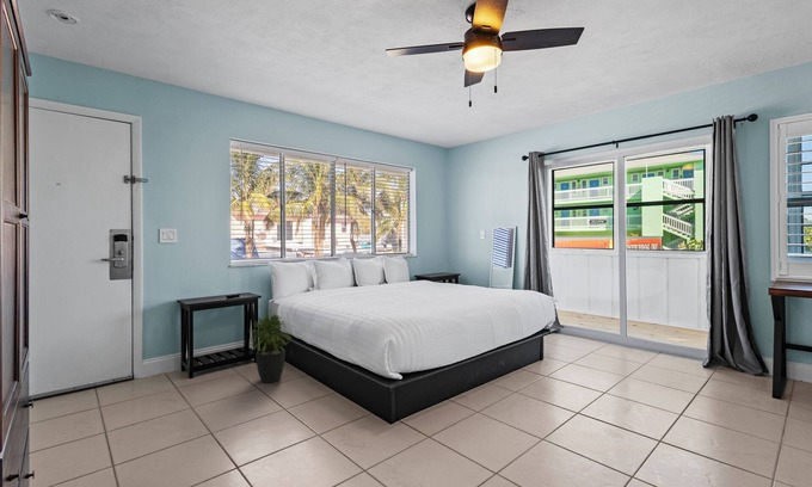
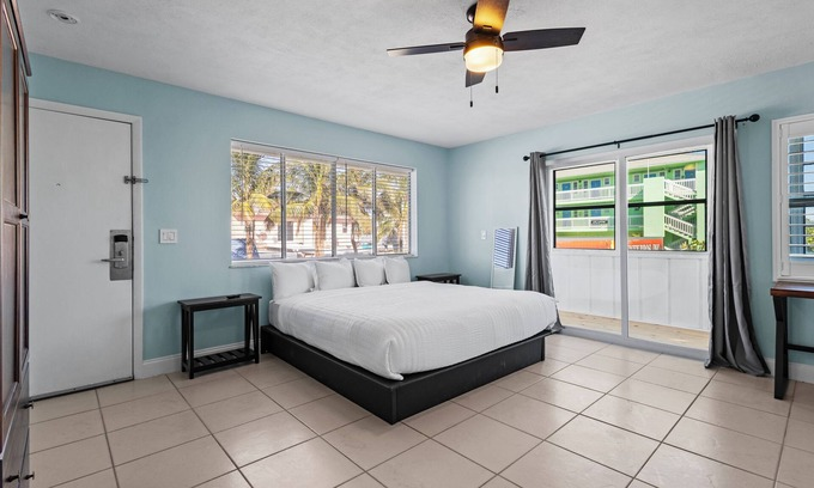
- potted plant (267, 346)
